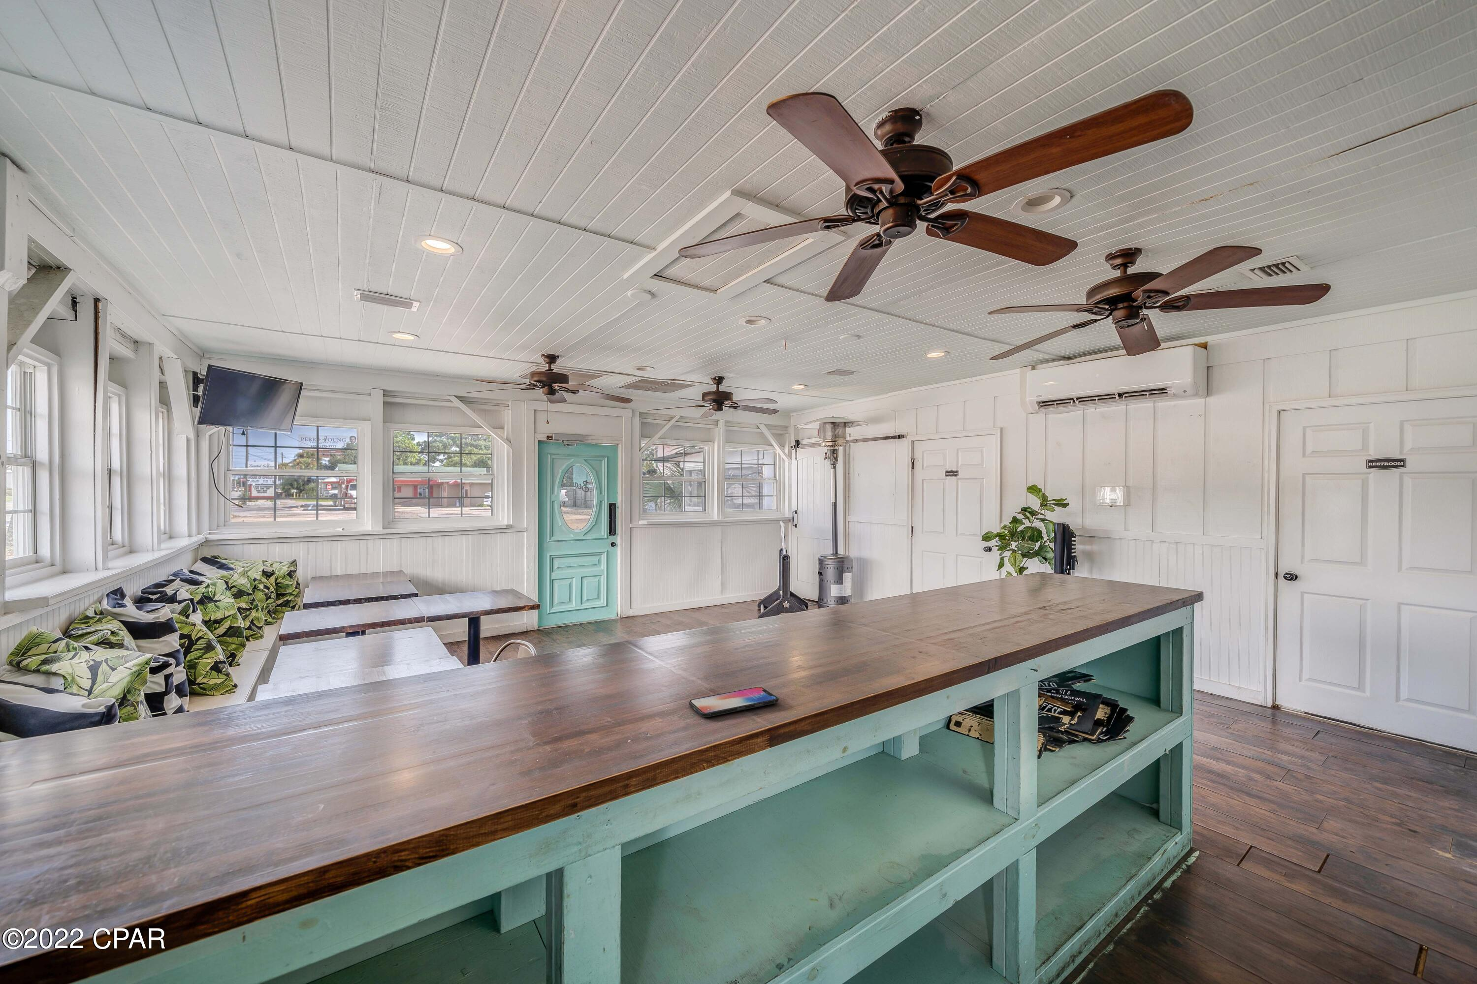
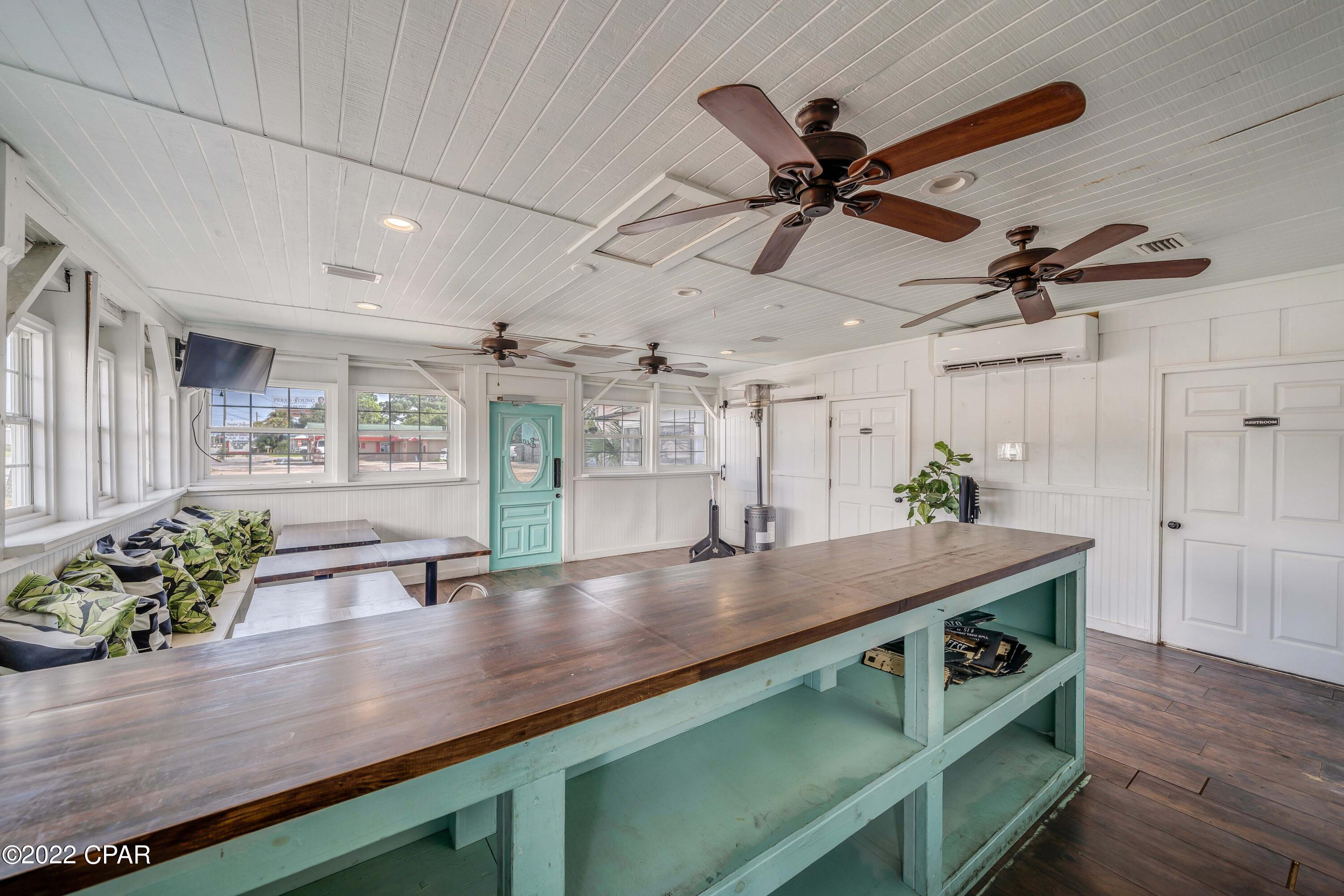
- smartphone (734, 701)
